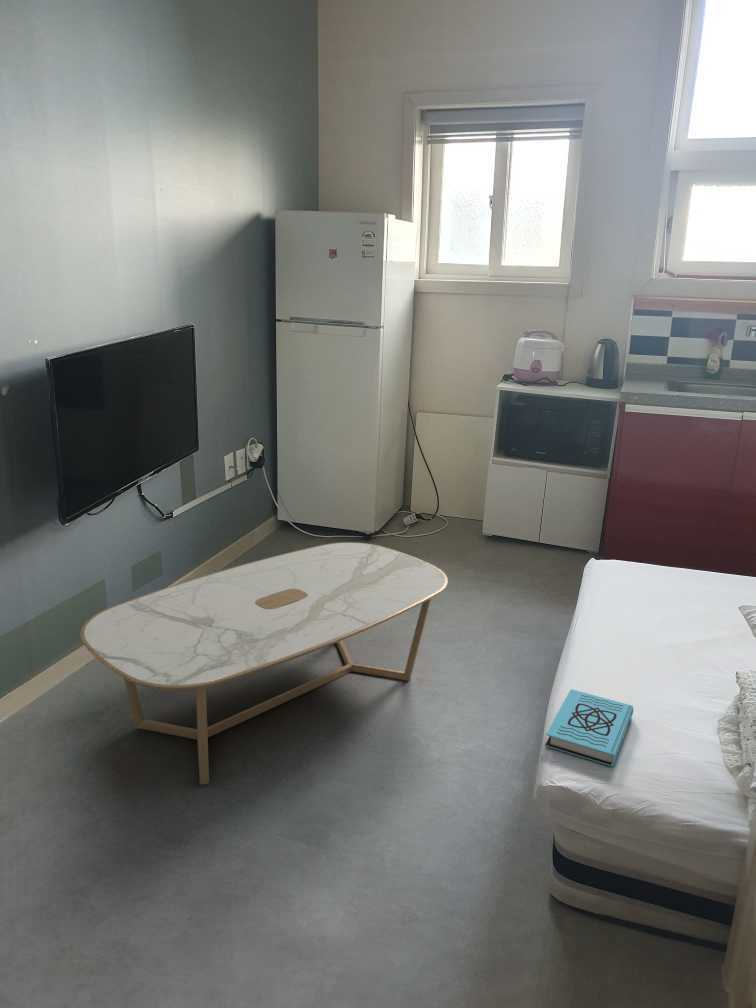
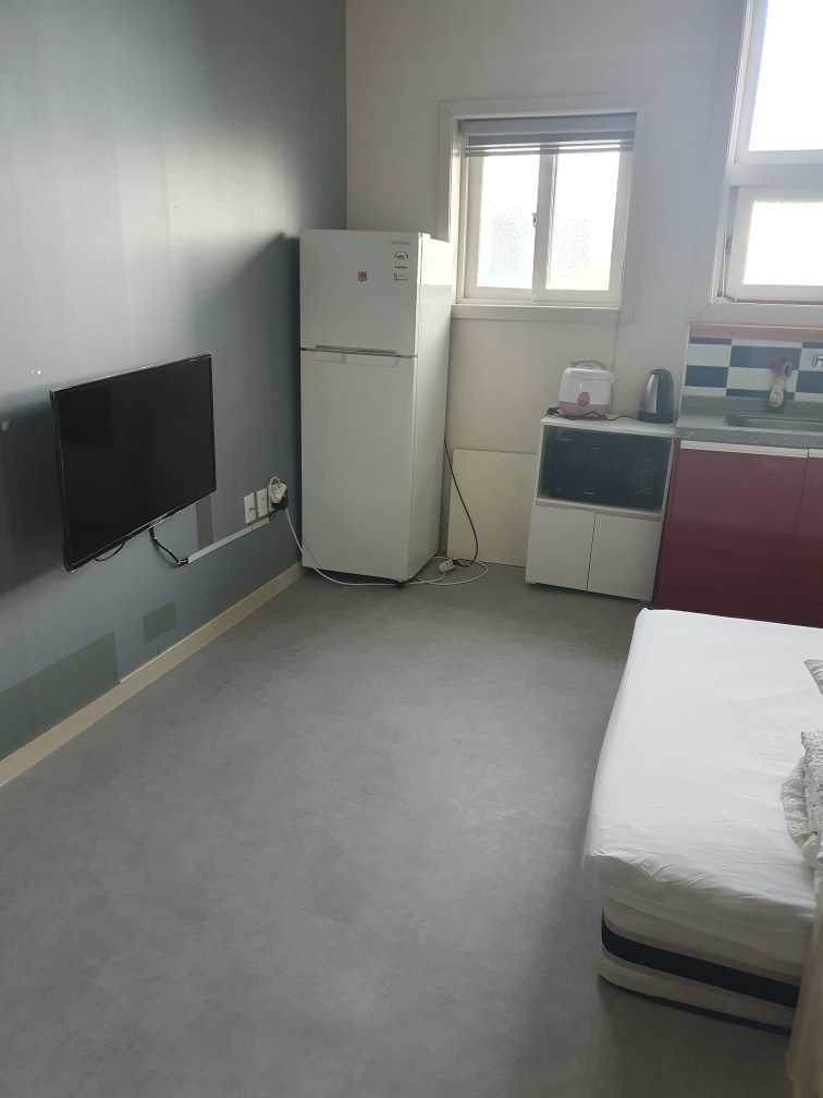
- coffee table (282, 651)
- book (590, 725)
